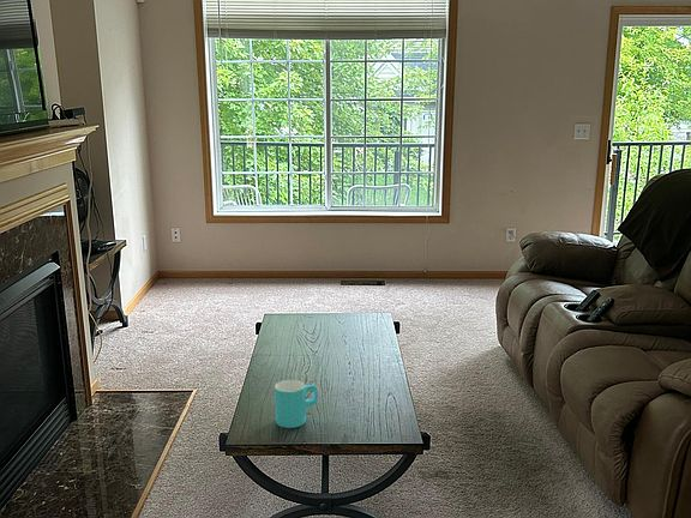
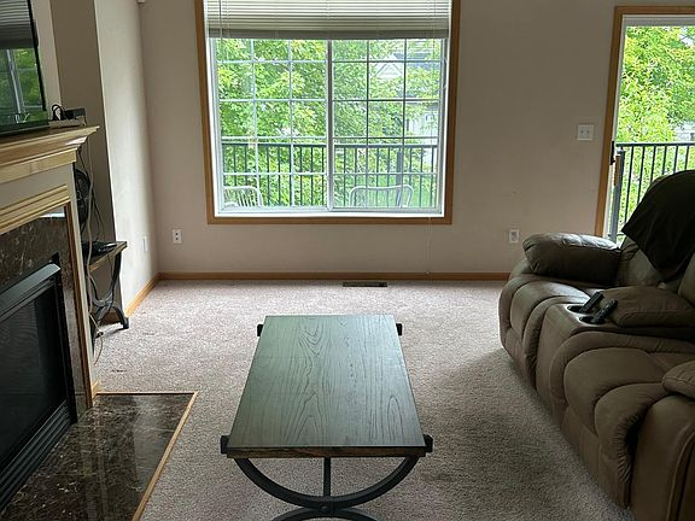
- cup (296, 403)
